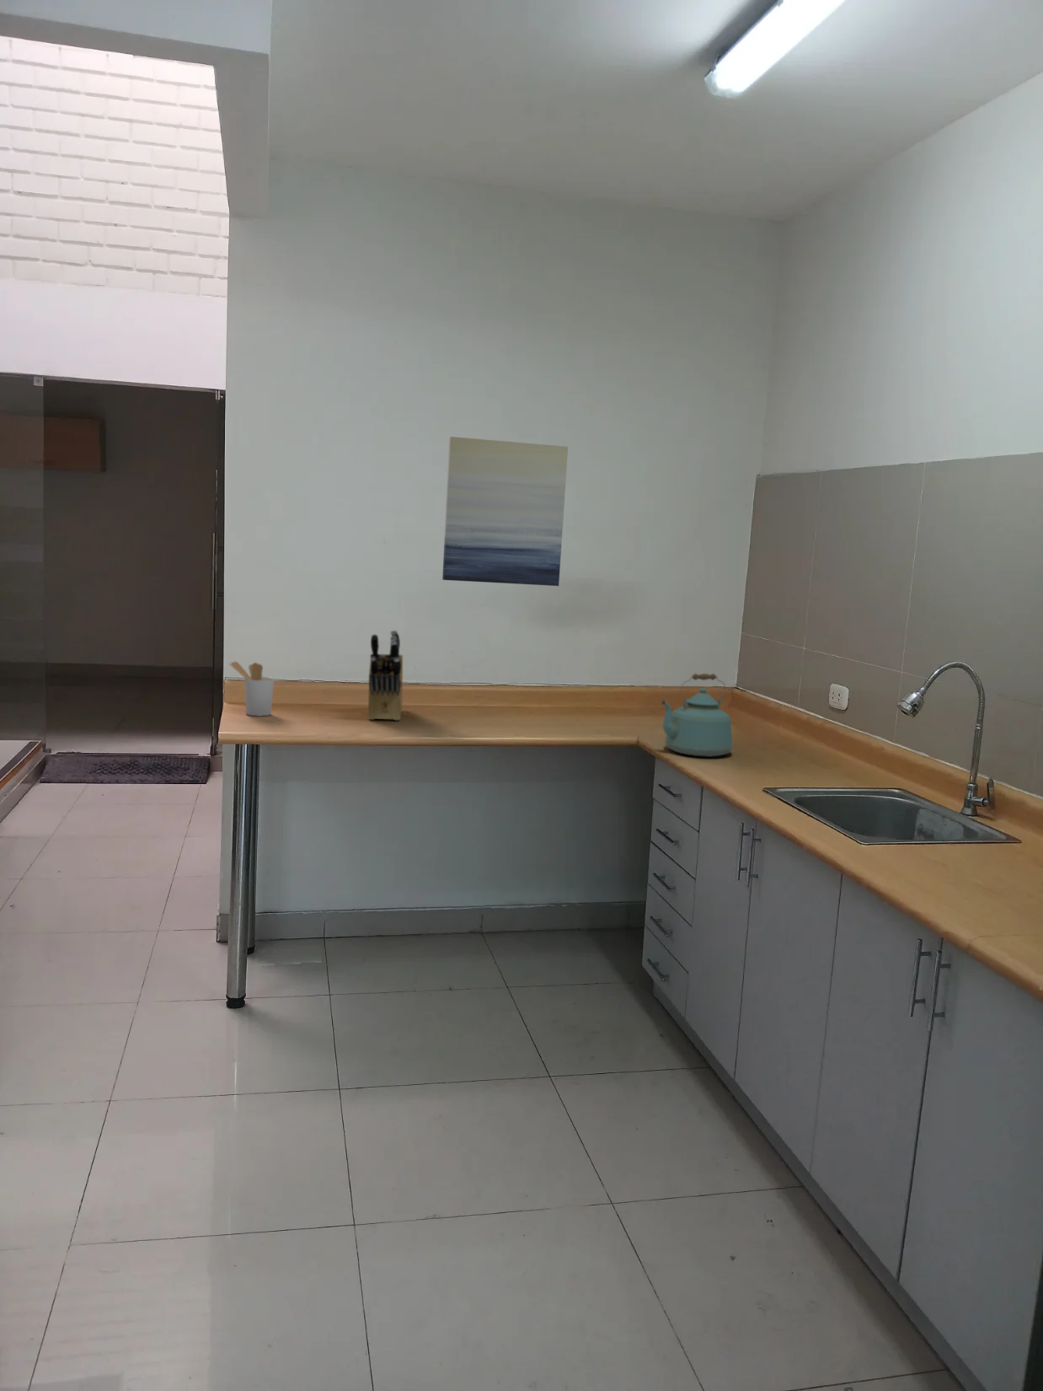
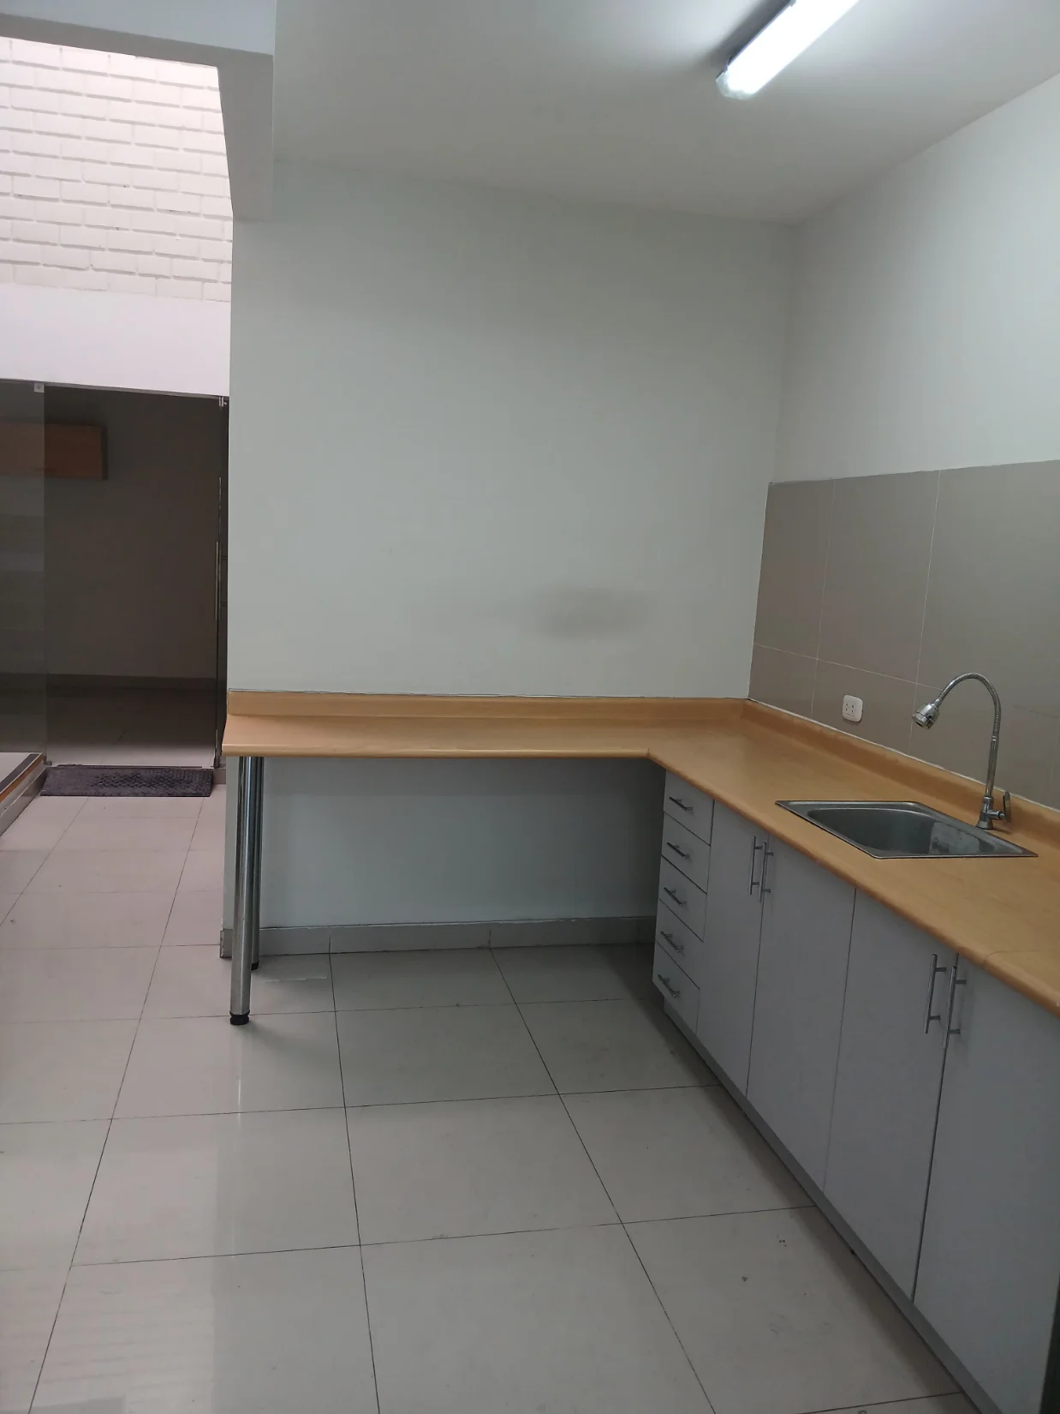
- utensil holder (251, 687)
- wall art (505, 513)
- kettle (695, 712)
- knife block (386, 672)
